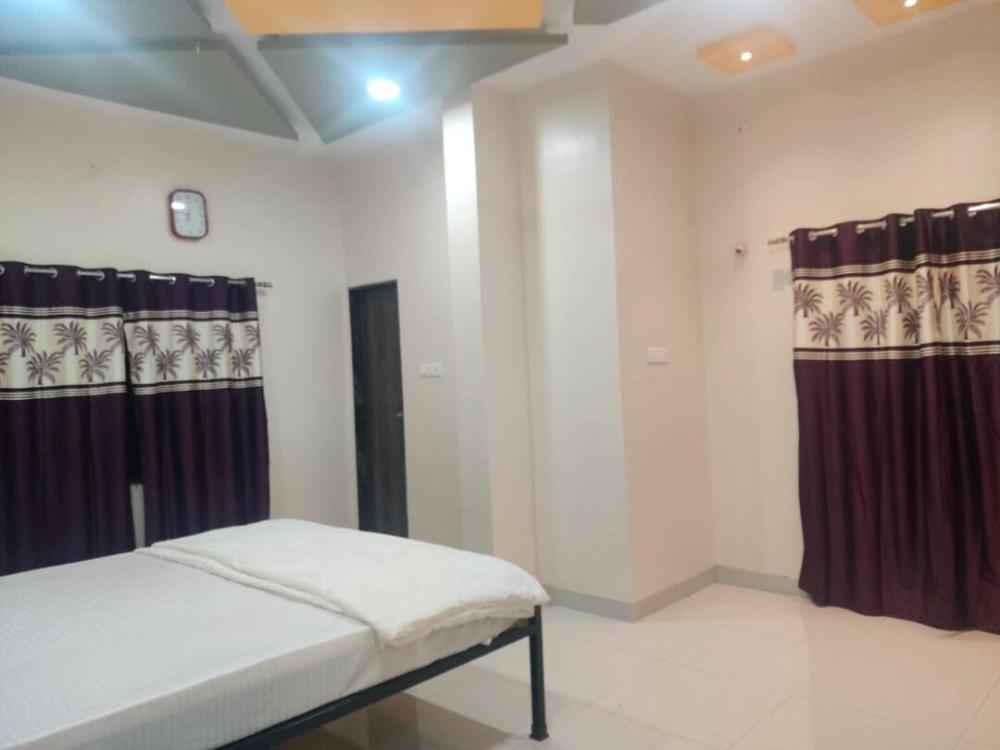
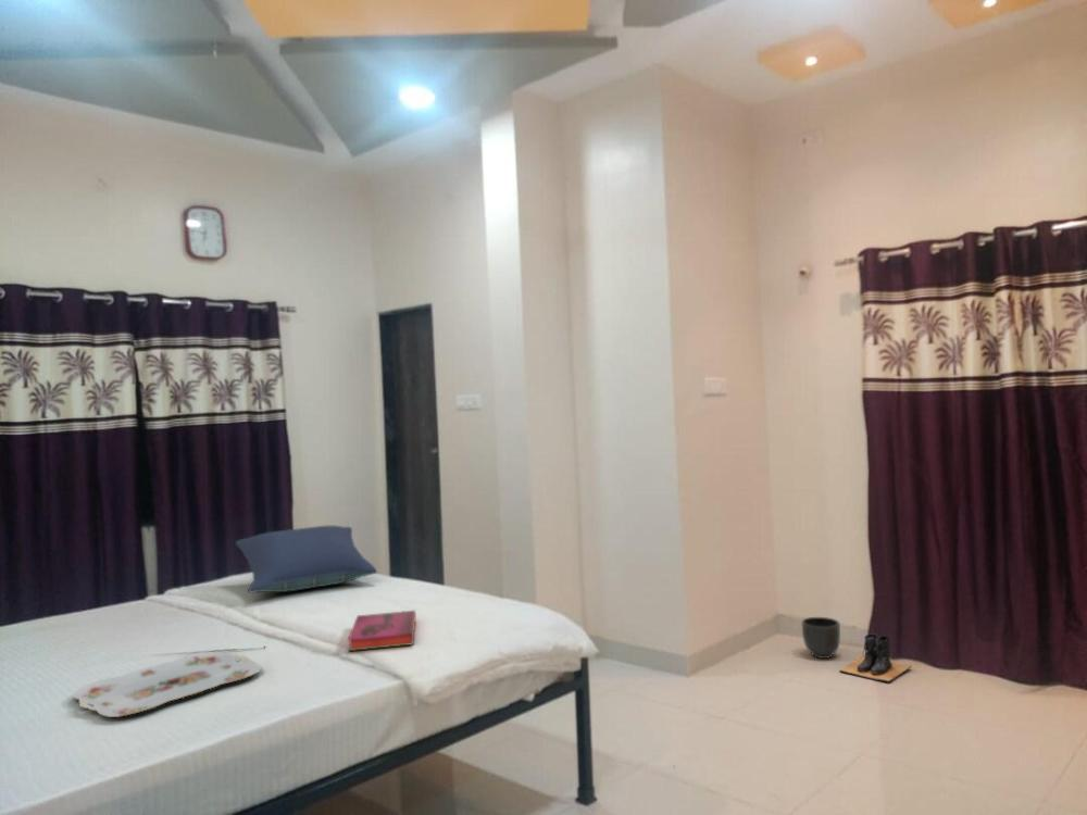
+ pillow (304, 556)
+ planter (821, 638)
+ boots (874, 653)
+ serving tray (170, 681)
+ hardback book (384, 629)
